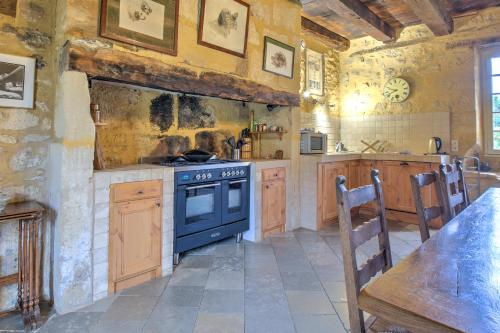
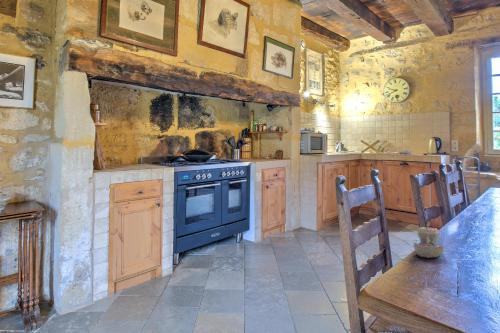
+ candle (429, 238)
